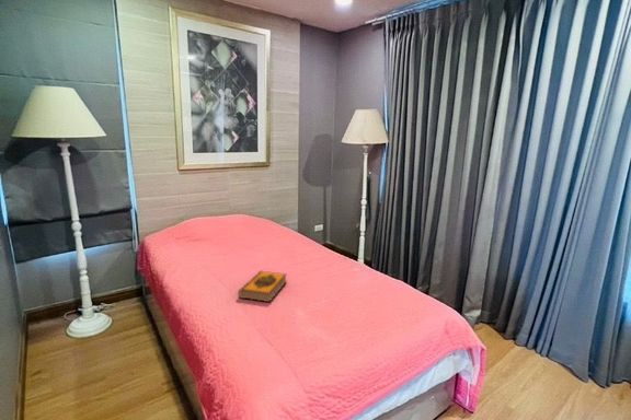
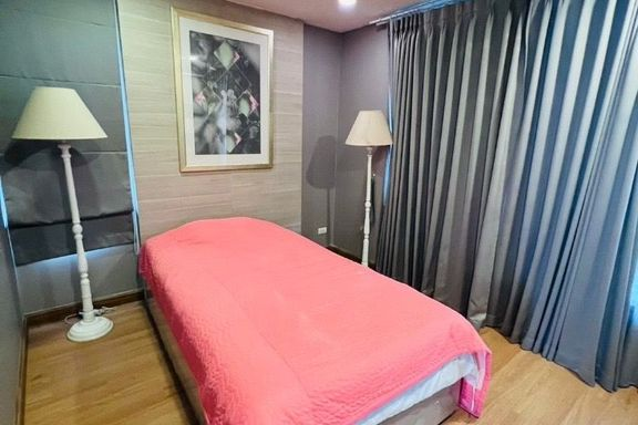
- hardback book (263, 284)
